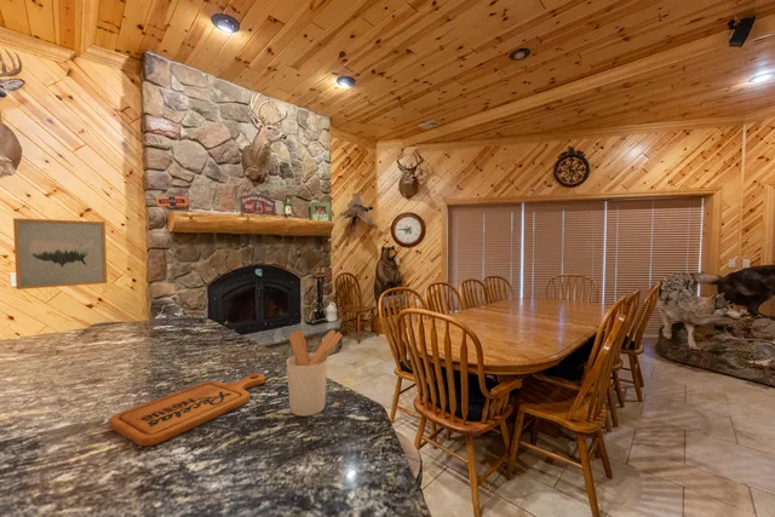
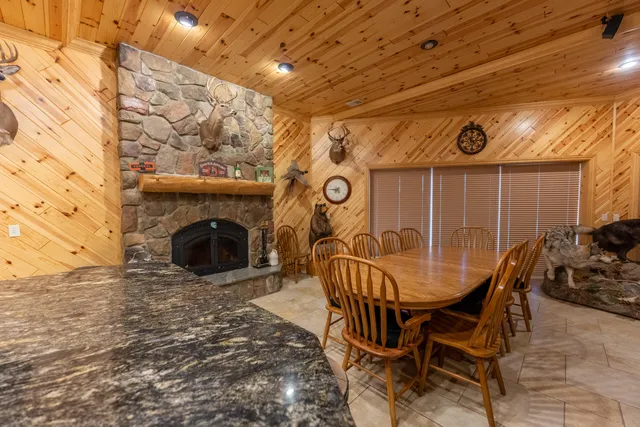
- cutting board (205, 400)
- utensil holder (316, 368)
- wall art (63, 253)
